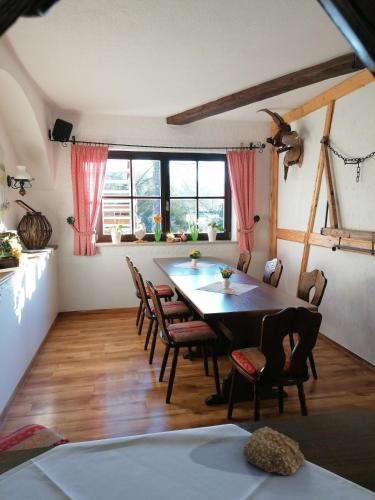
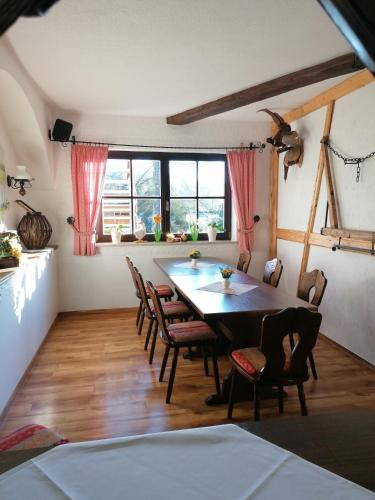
- bread roll (274, 445)
